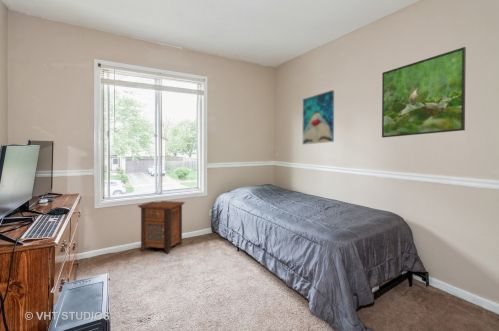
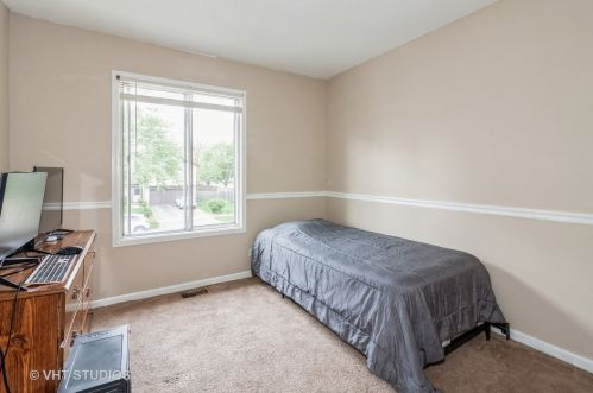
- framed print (418, 98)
- nightstand (162, 225)
- wall art (317, 119)
